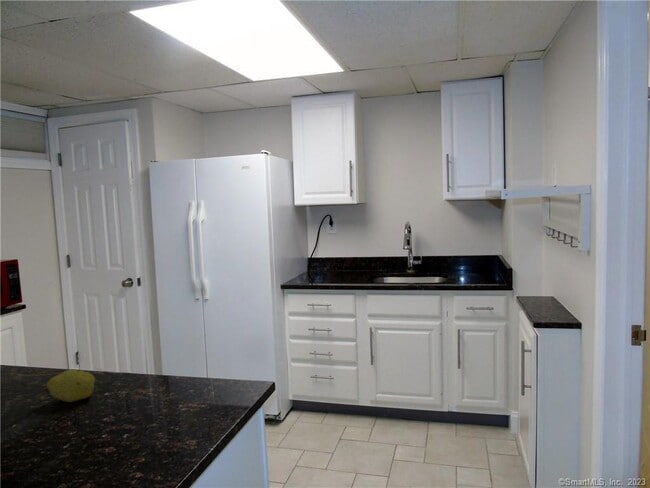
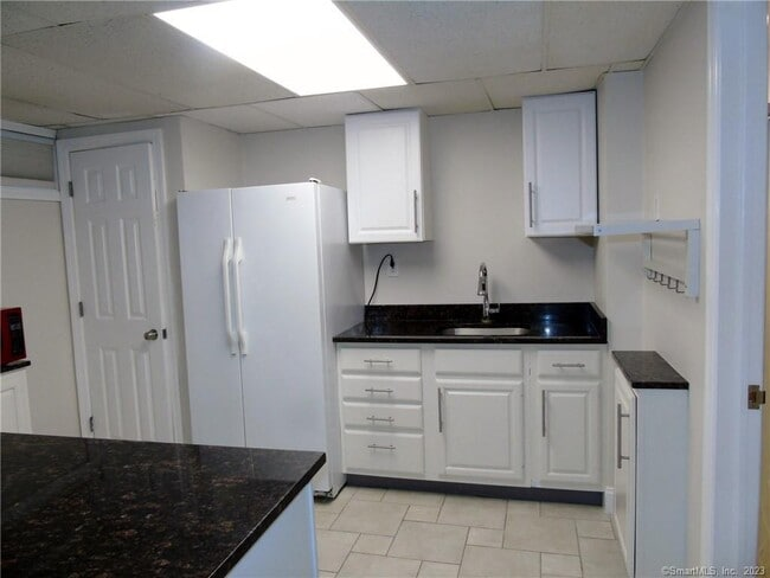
- fruit (70, 385)
